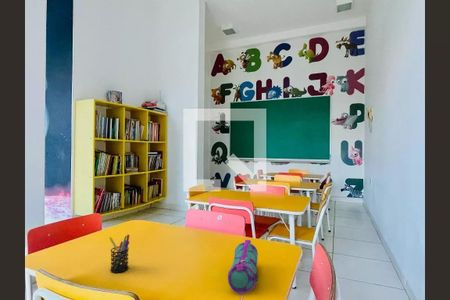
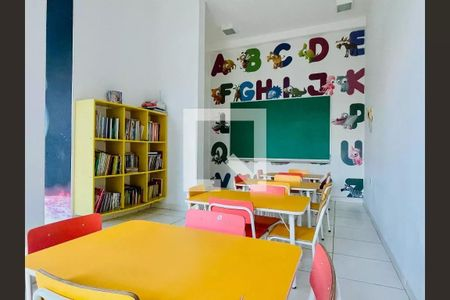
- pencil case (244, 264)
- pen holder (121, 250)
